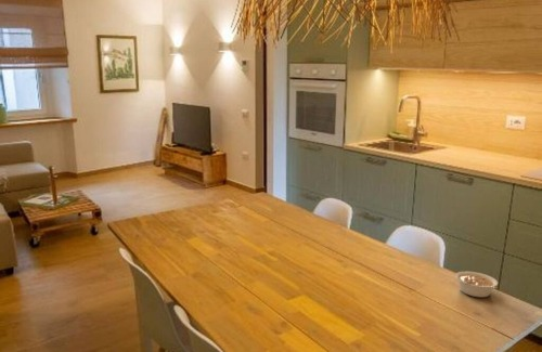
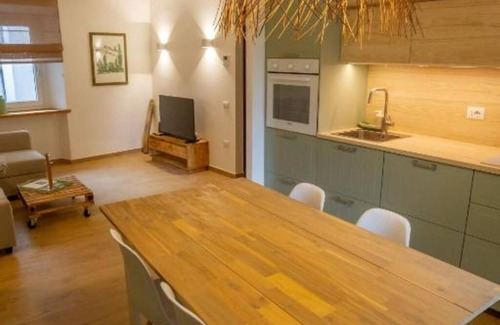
- legume (477, 284)
